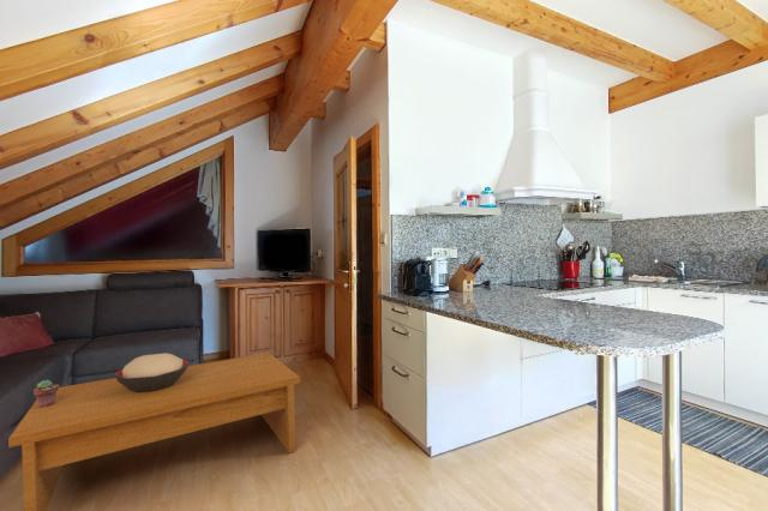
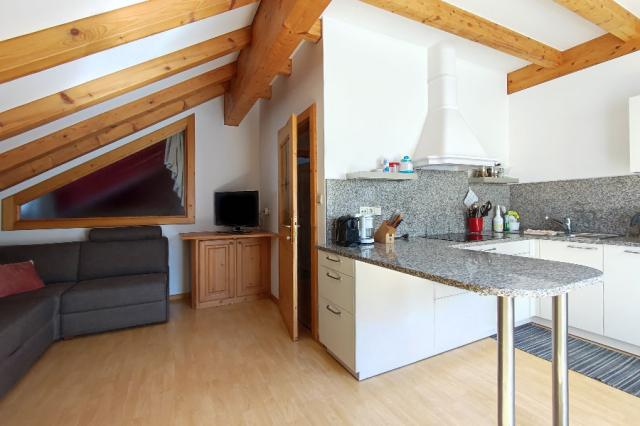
- decorative bowl (152, 369)
- potted succulent (46, 391)
- coffee table (176, 420)
